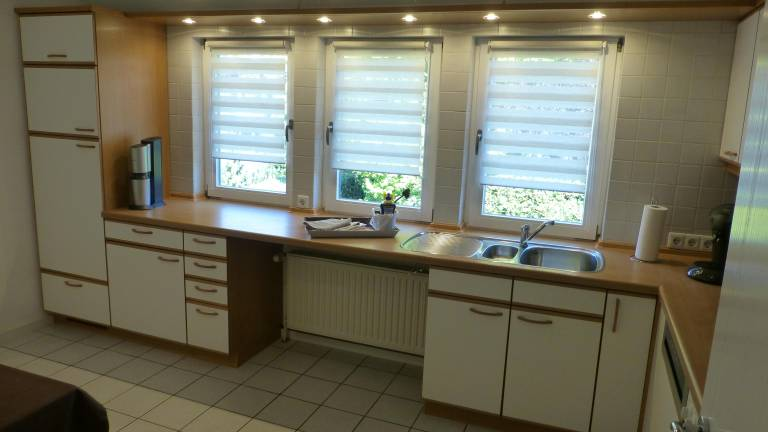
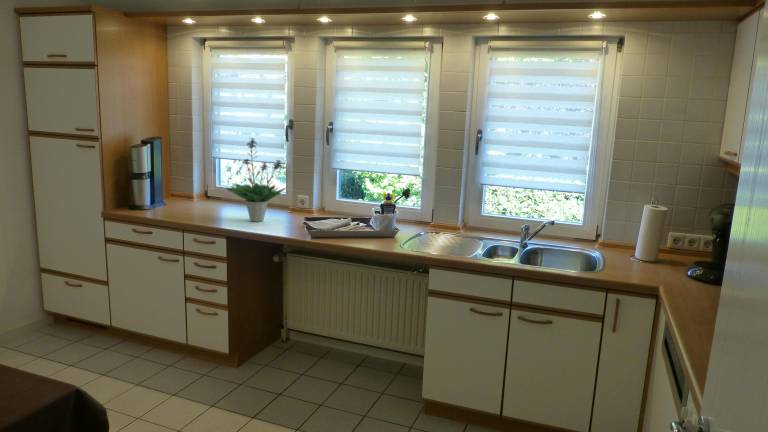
+ potted plant (258, 180)
